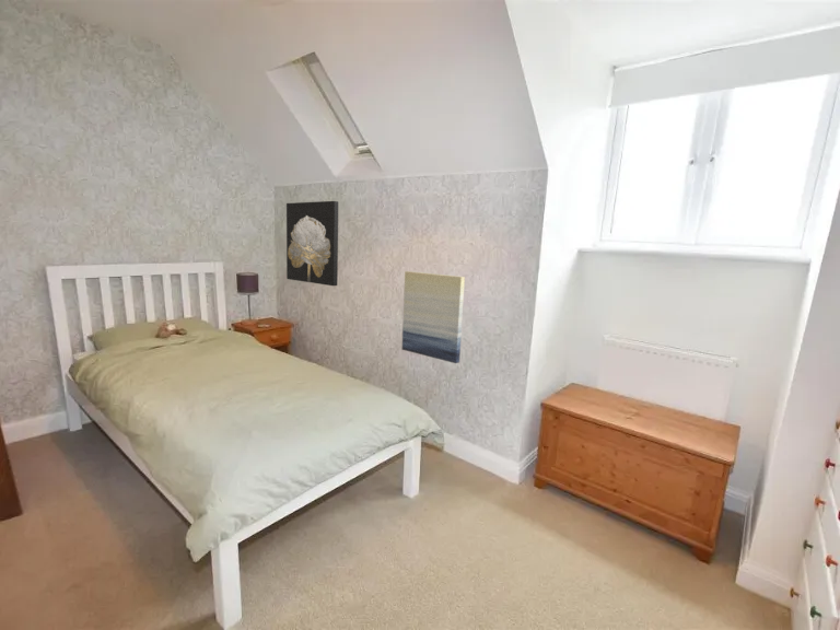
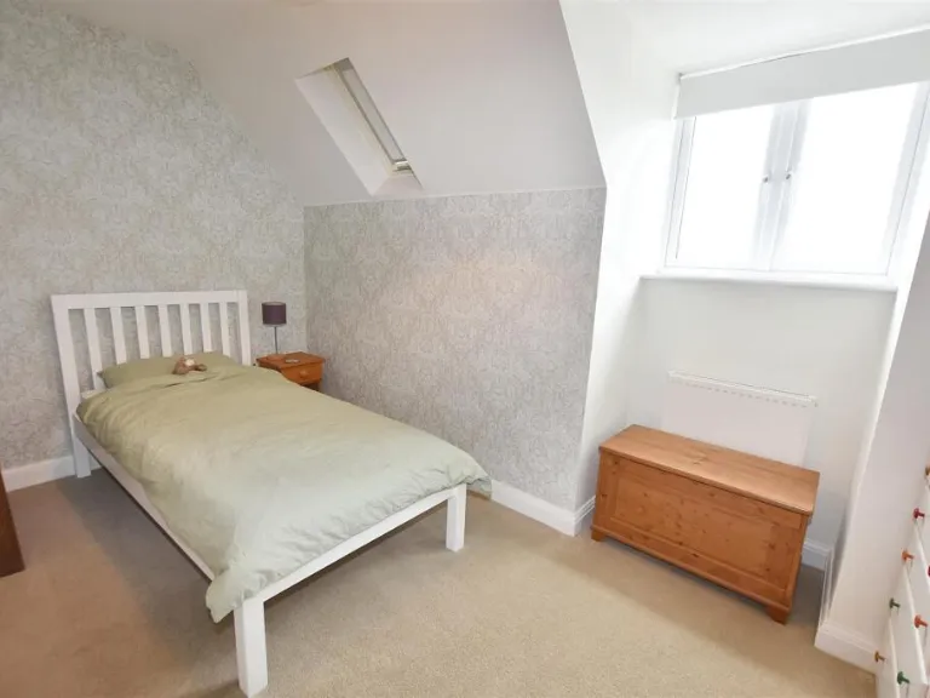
- wall art (311, 243)
- wall art (431, 315)
